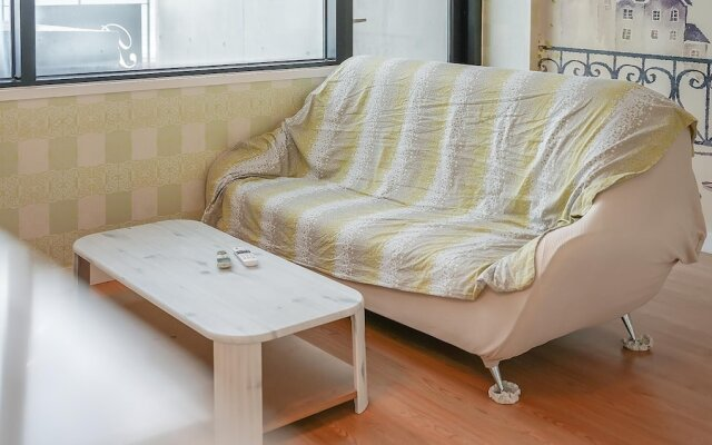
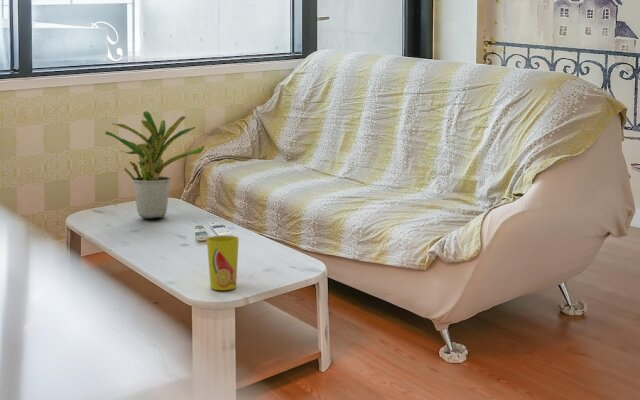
+ potted plant (154, 164)
+ cup (223, 262)
